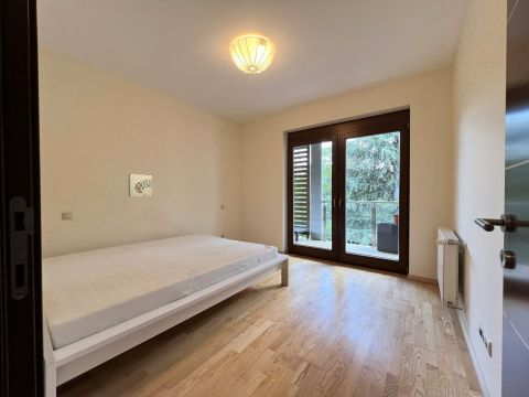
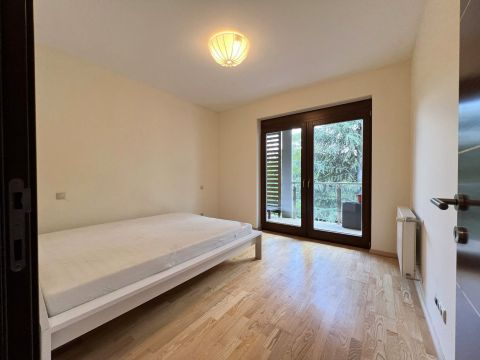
- wall art (140, 185)
